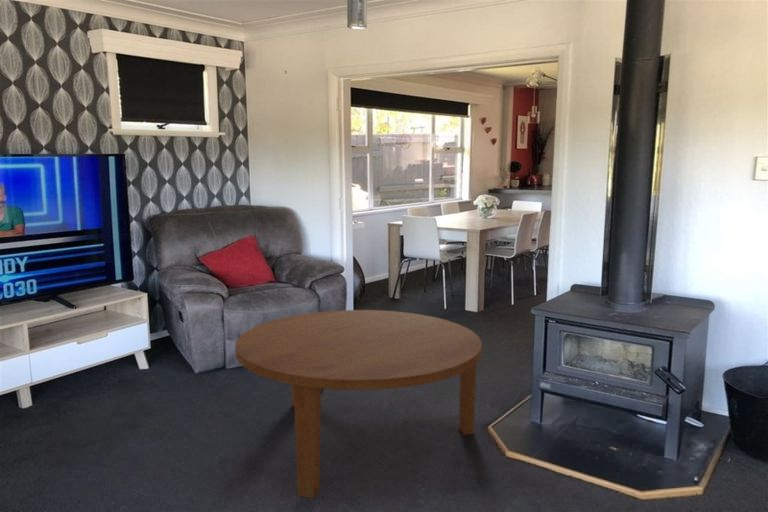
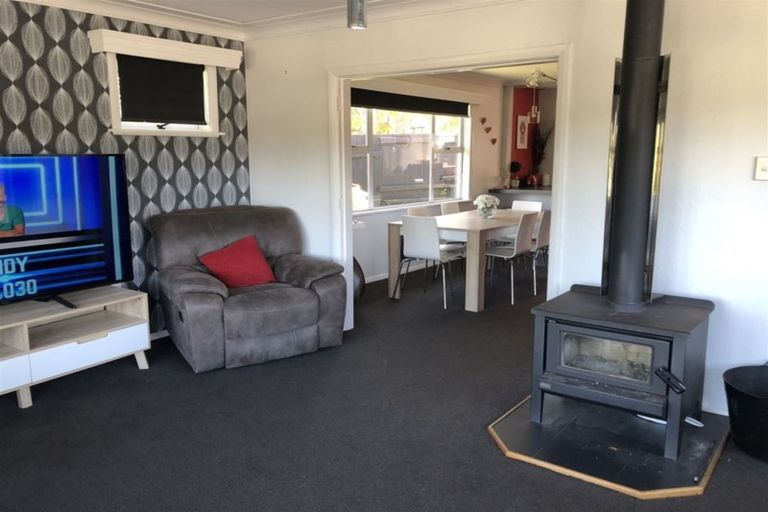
- coffee table (359, 389)
